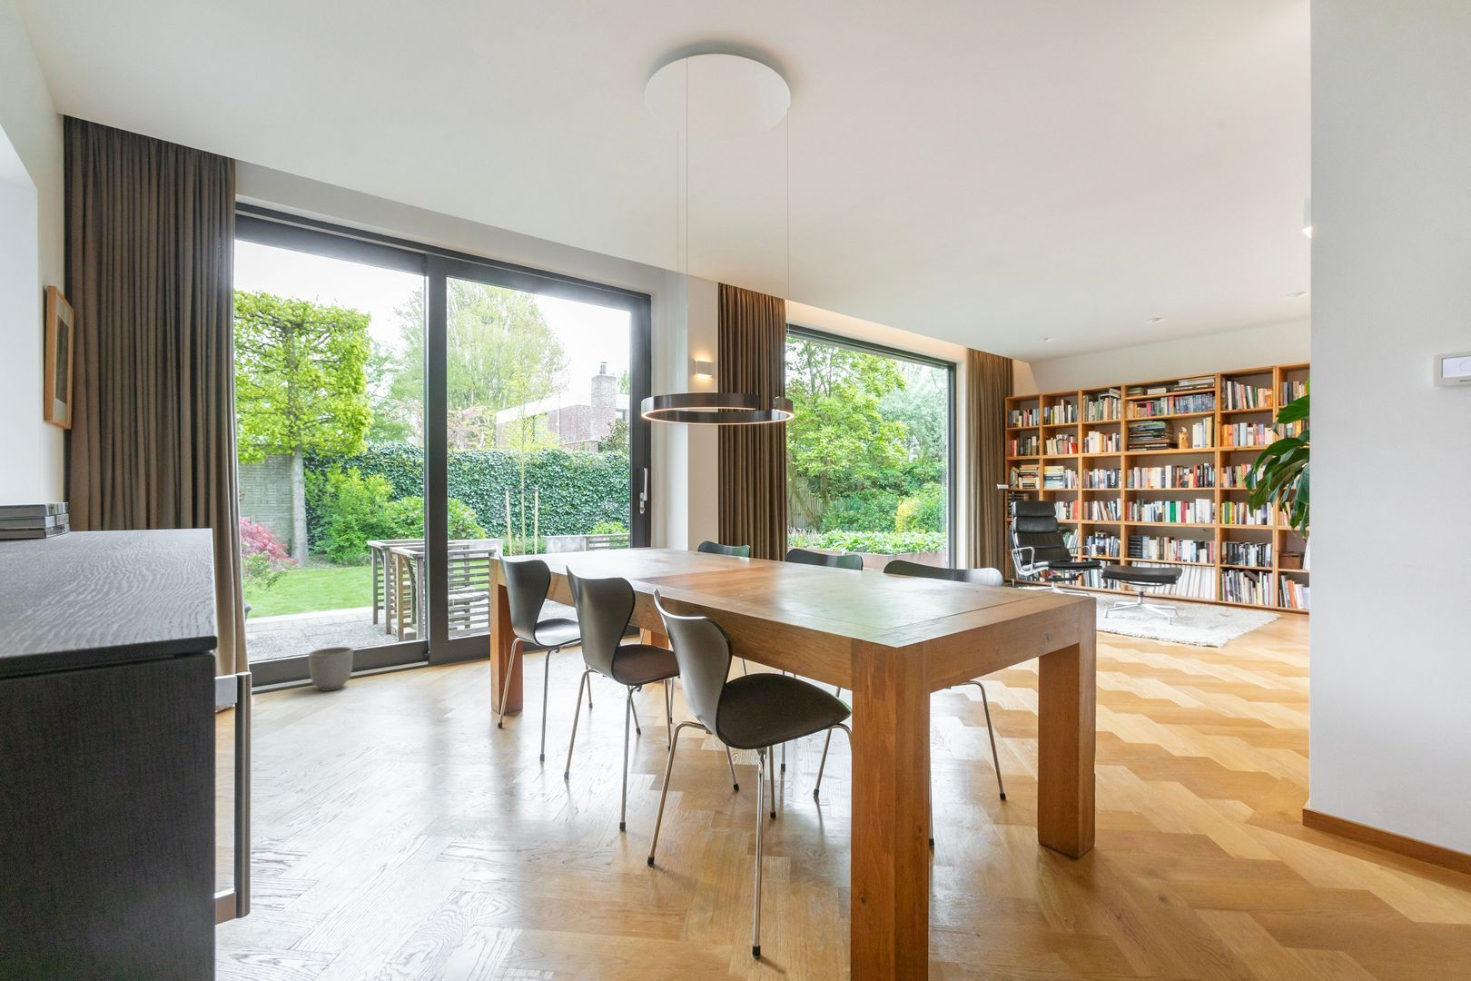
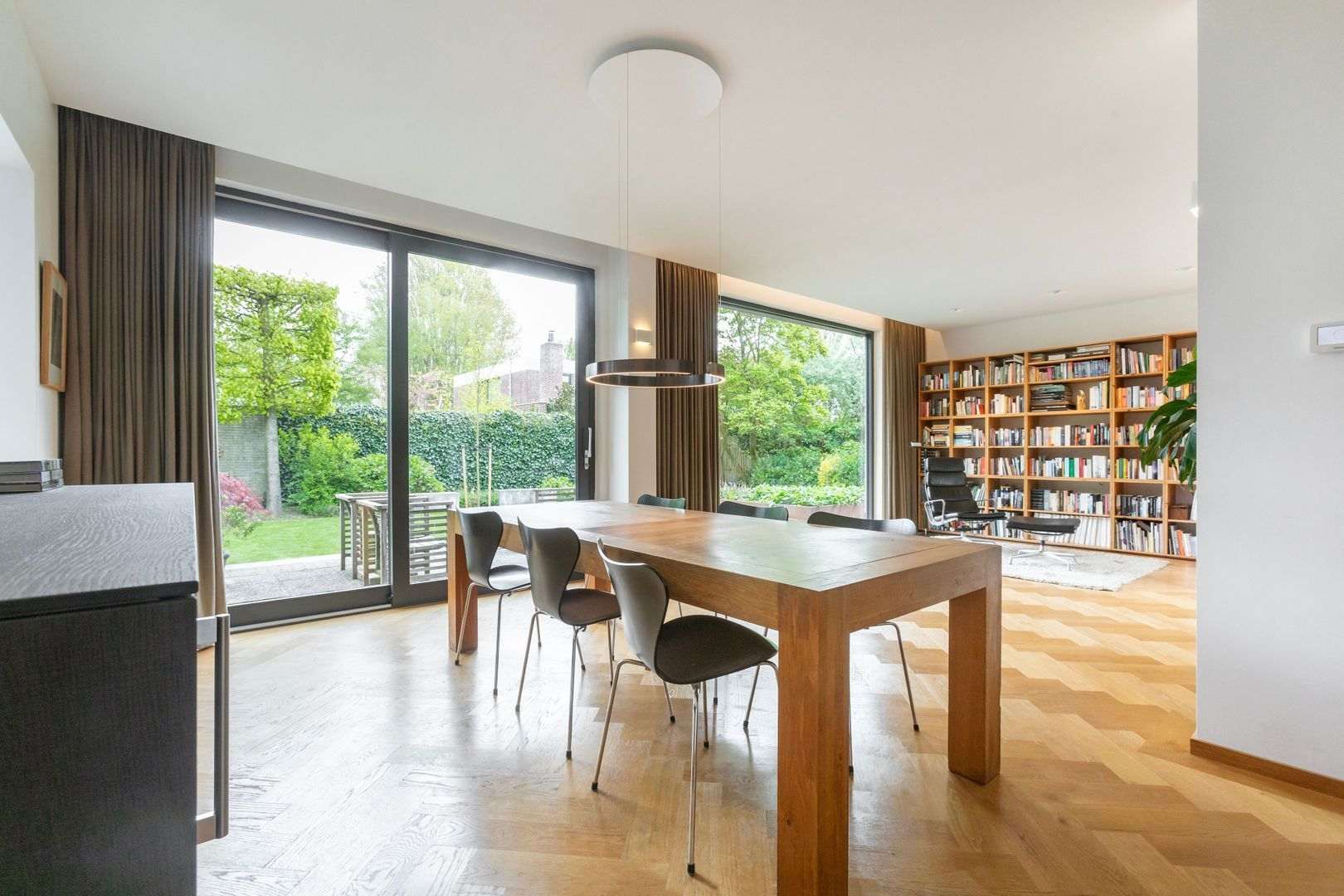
- planter (331, 669)
